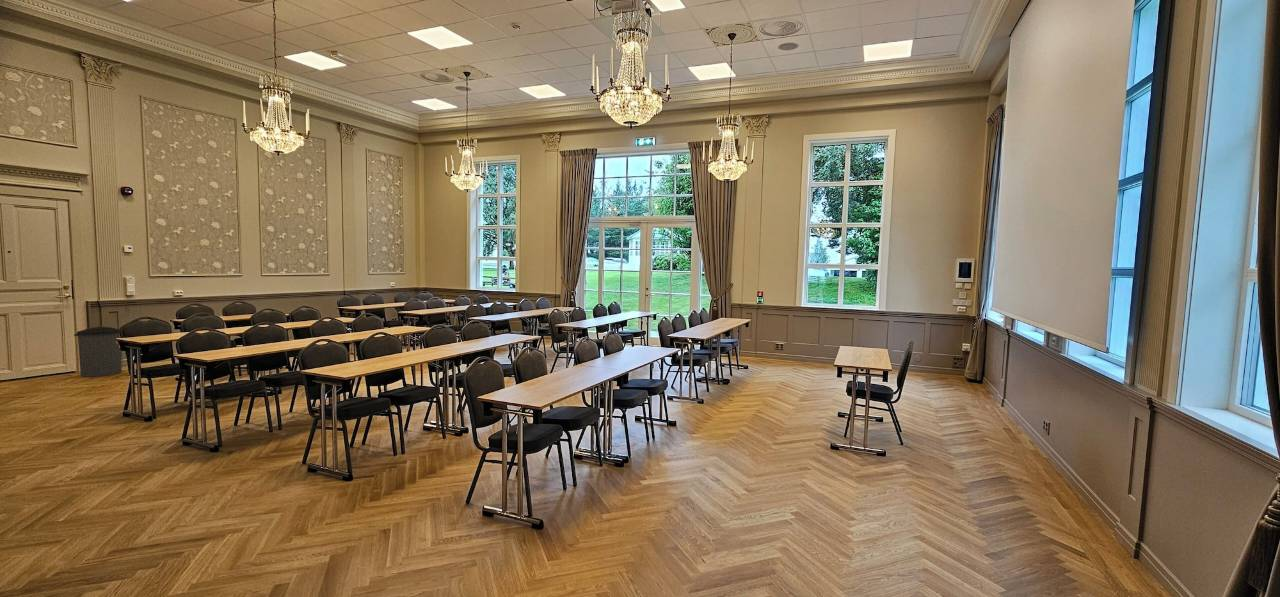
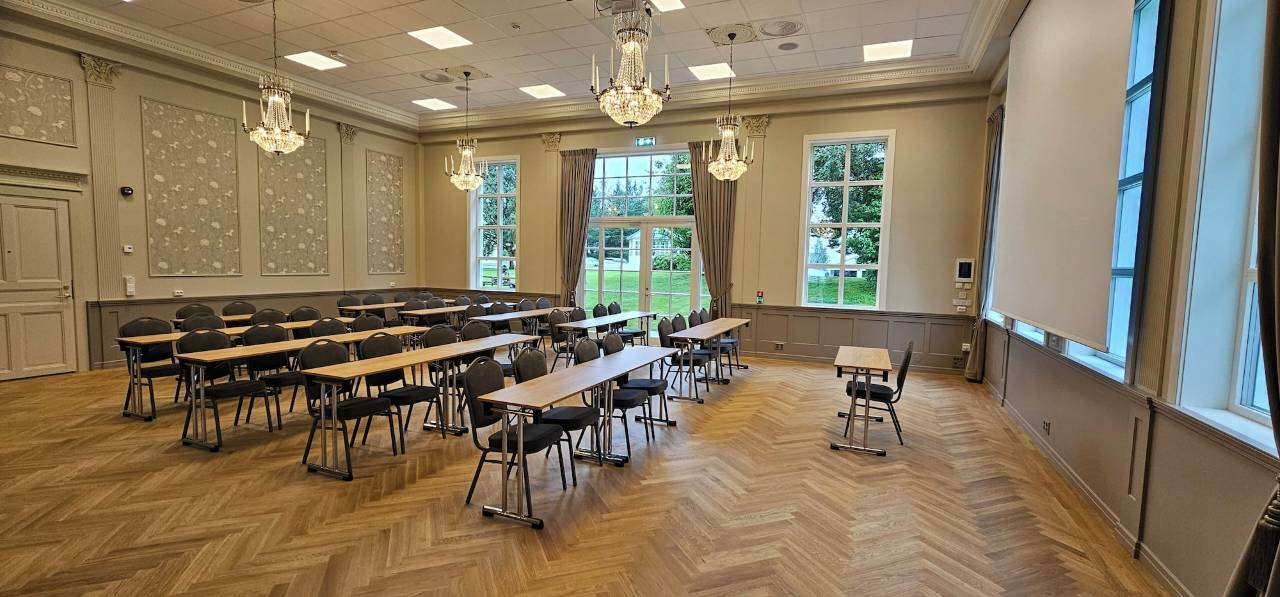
- trash can (100, 350)
